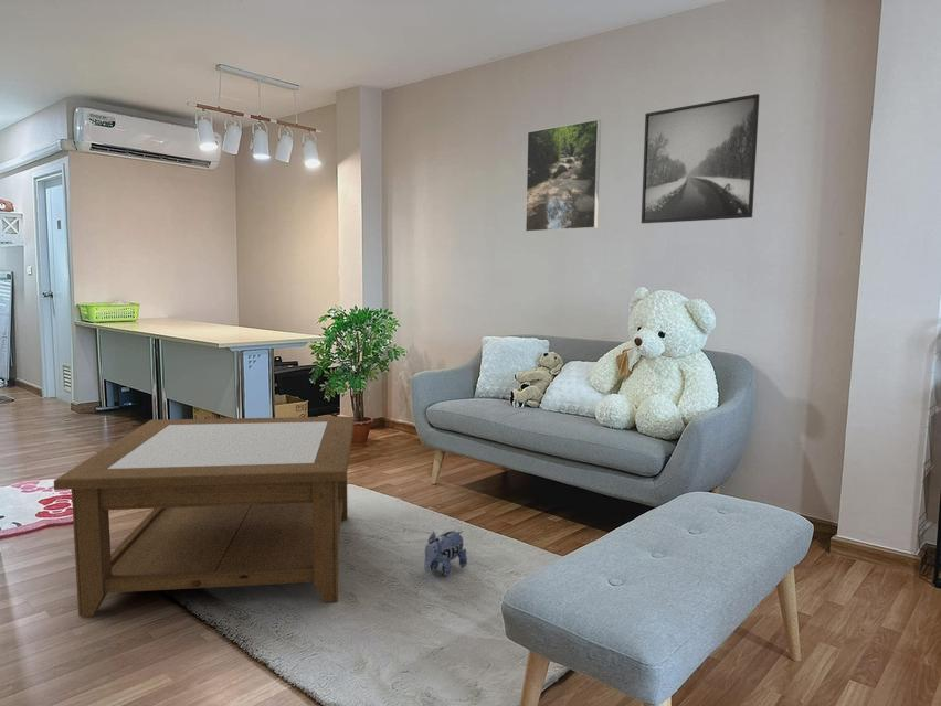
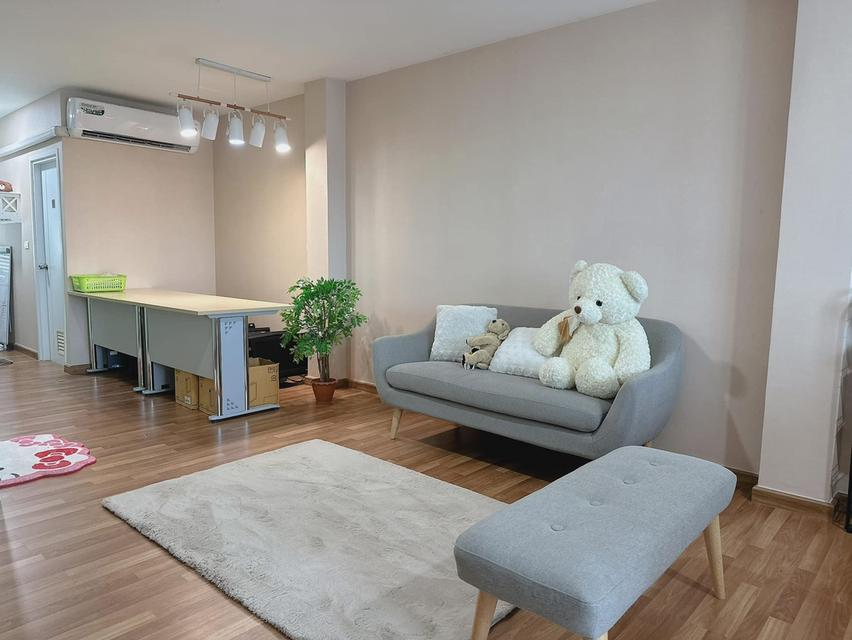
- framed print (561, 178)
- plush toy (444, 552)
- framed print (696, 162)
- coffee table (235, 500)
